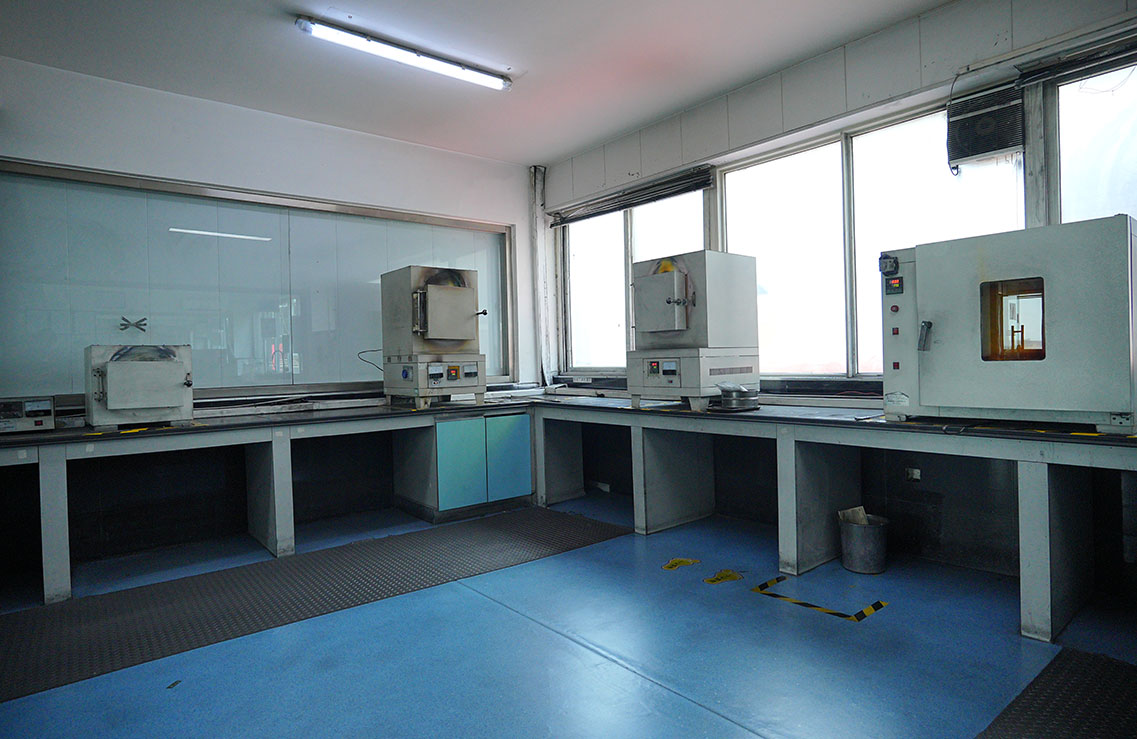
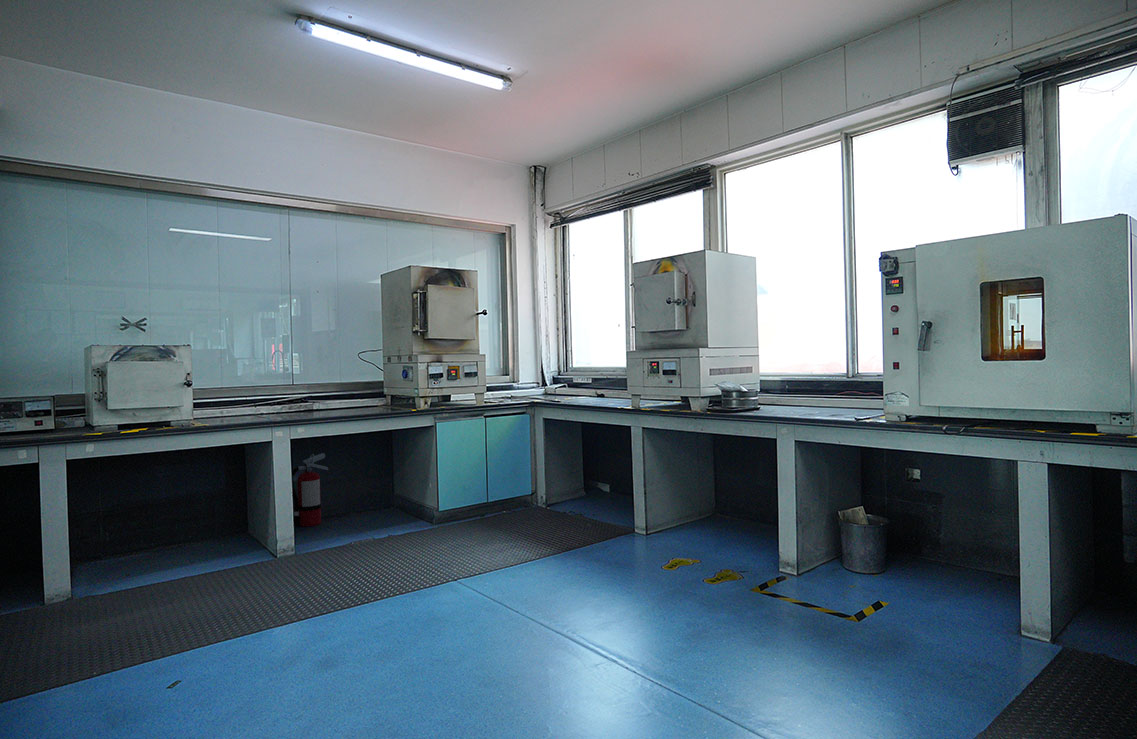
+ fire extinguisher (308, 488)
